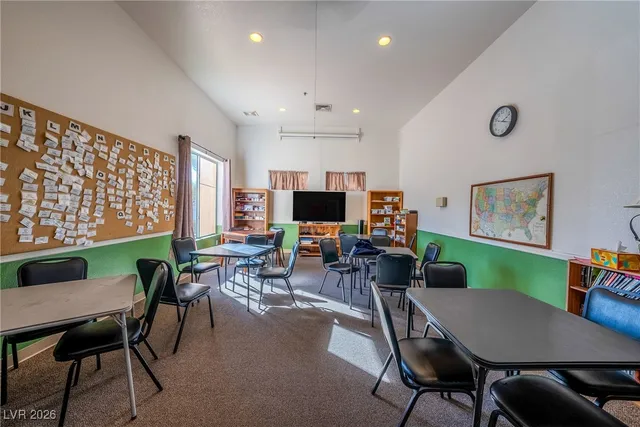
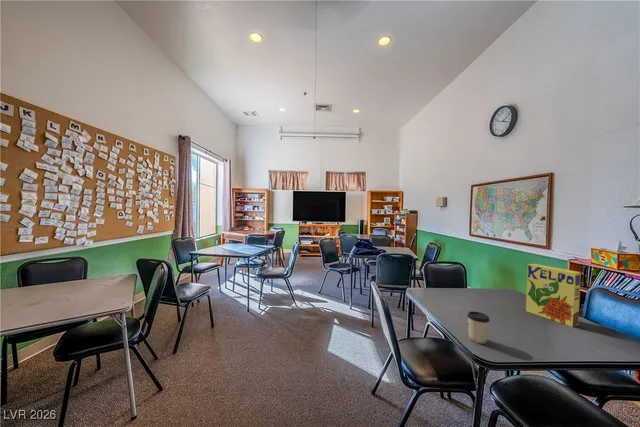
+ cereal box (551, 292)
+ cup (477, 327)
